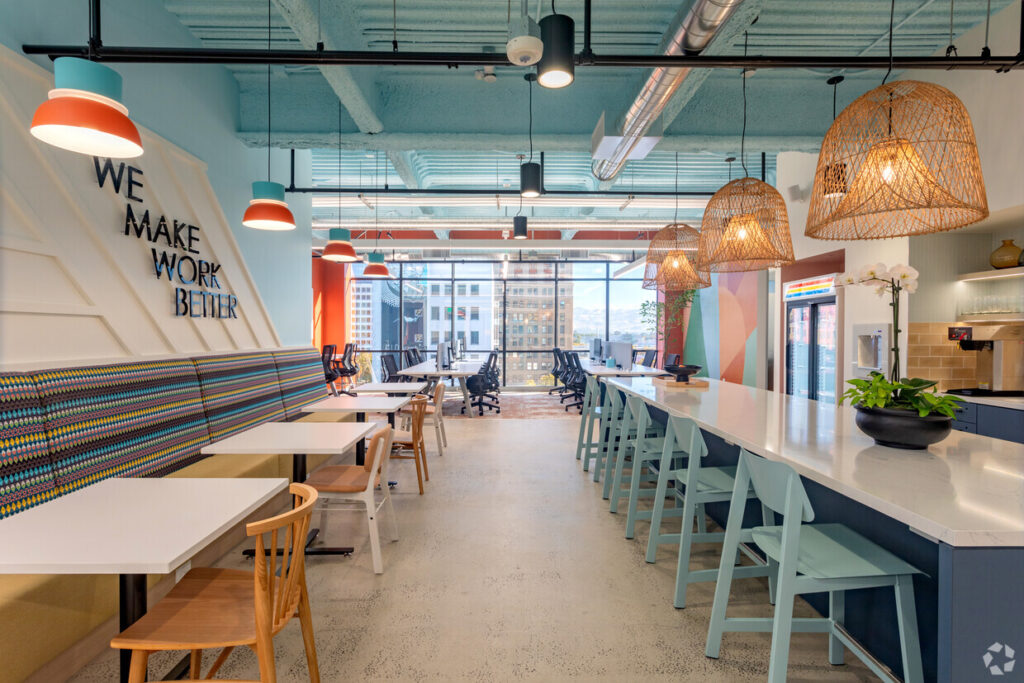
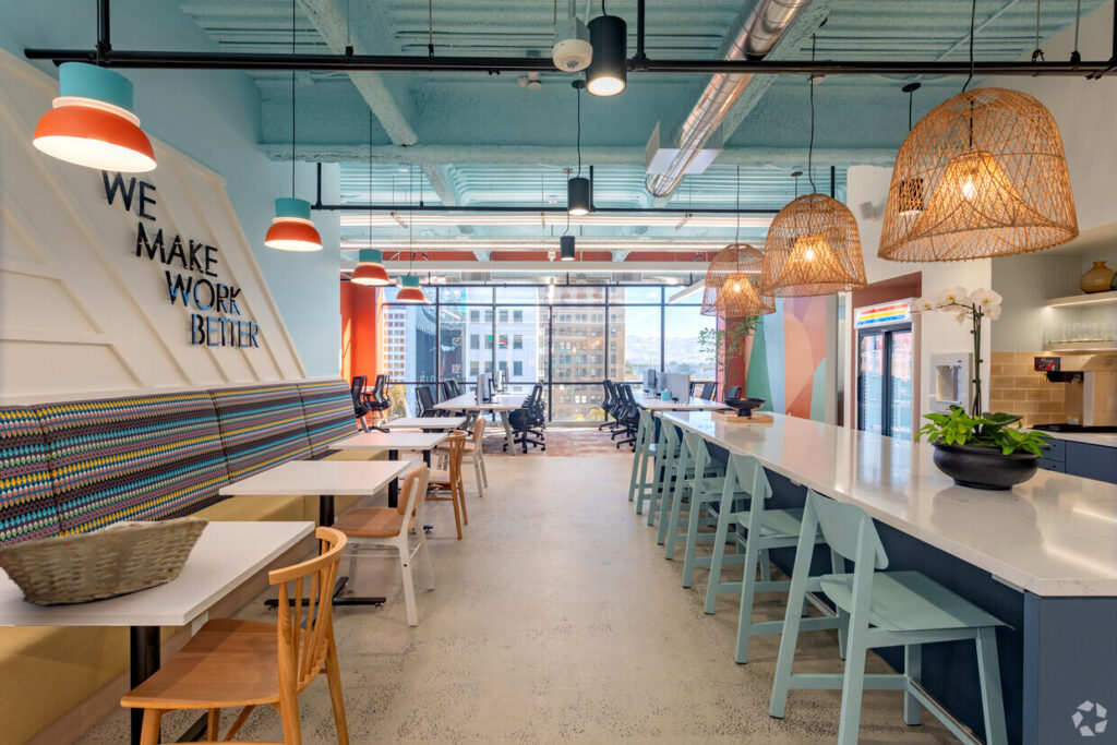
+ fruit basket (108, 551)
